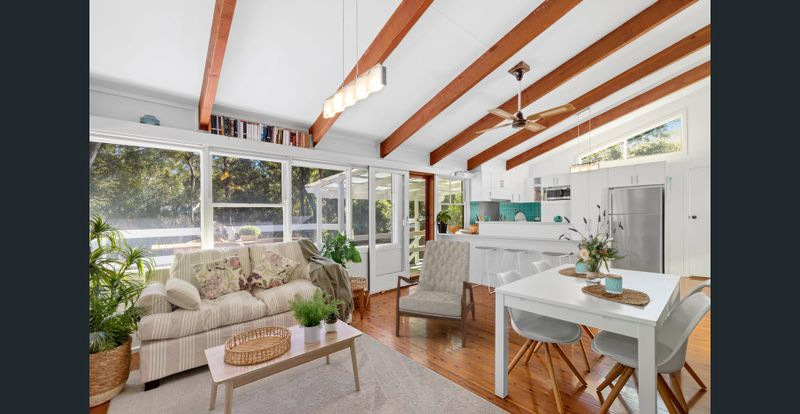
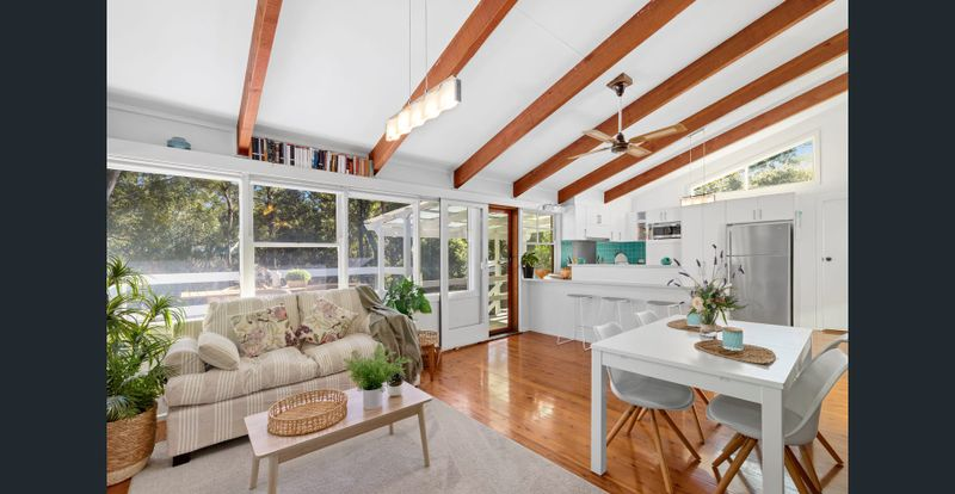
- armchair (440, 285)
